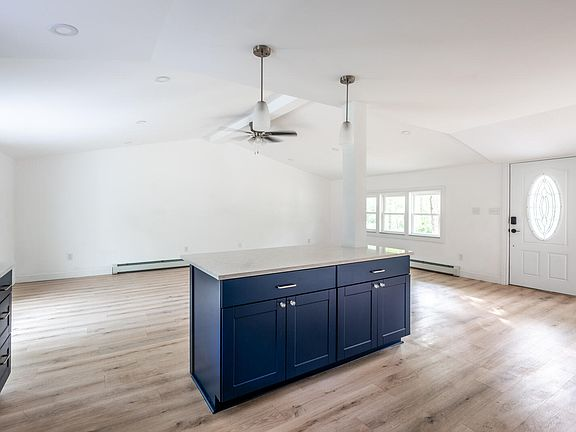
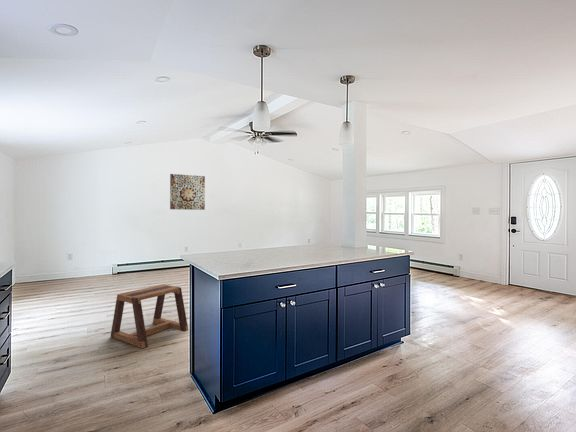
+ wall art (187, 192)
+ stool (154, 313)
